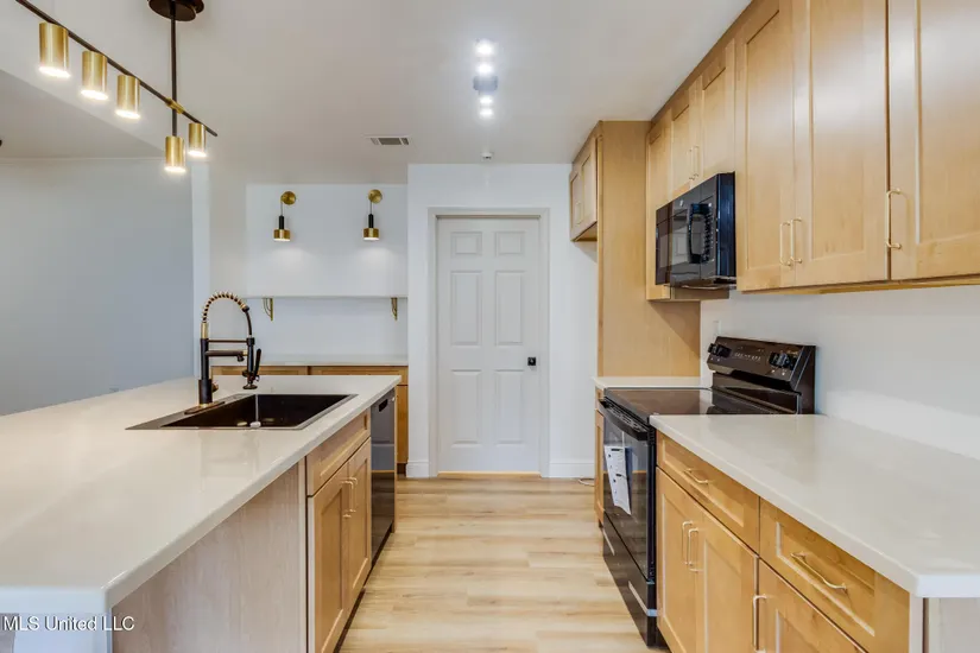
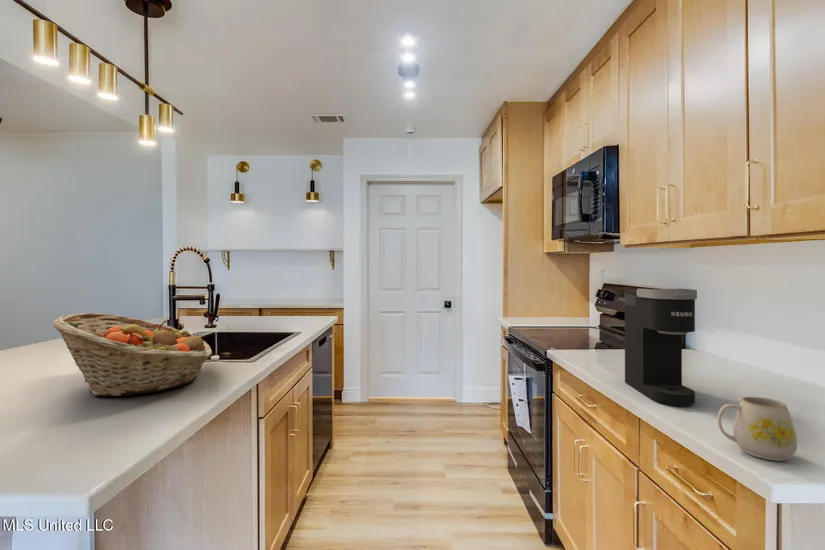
+ coffee maker (657, 340)
+ mug (755, 426)
+ fruit basket (140, 347)
